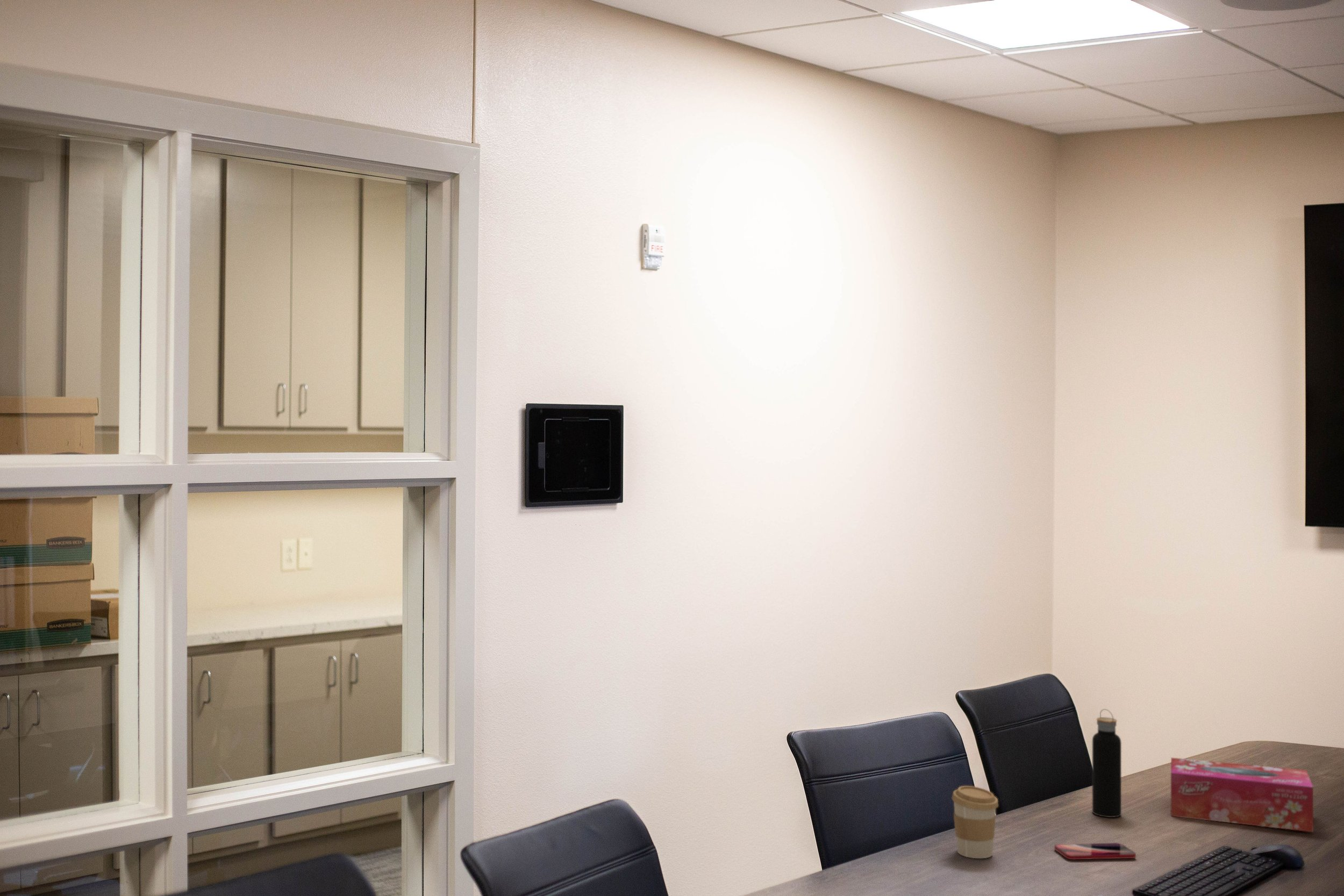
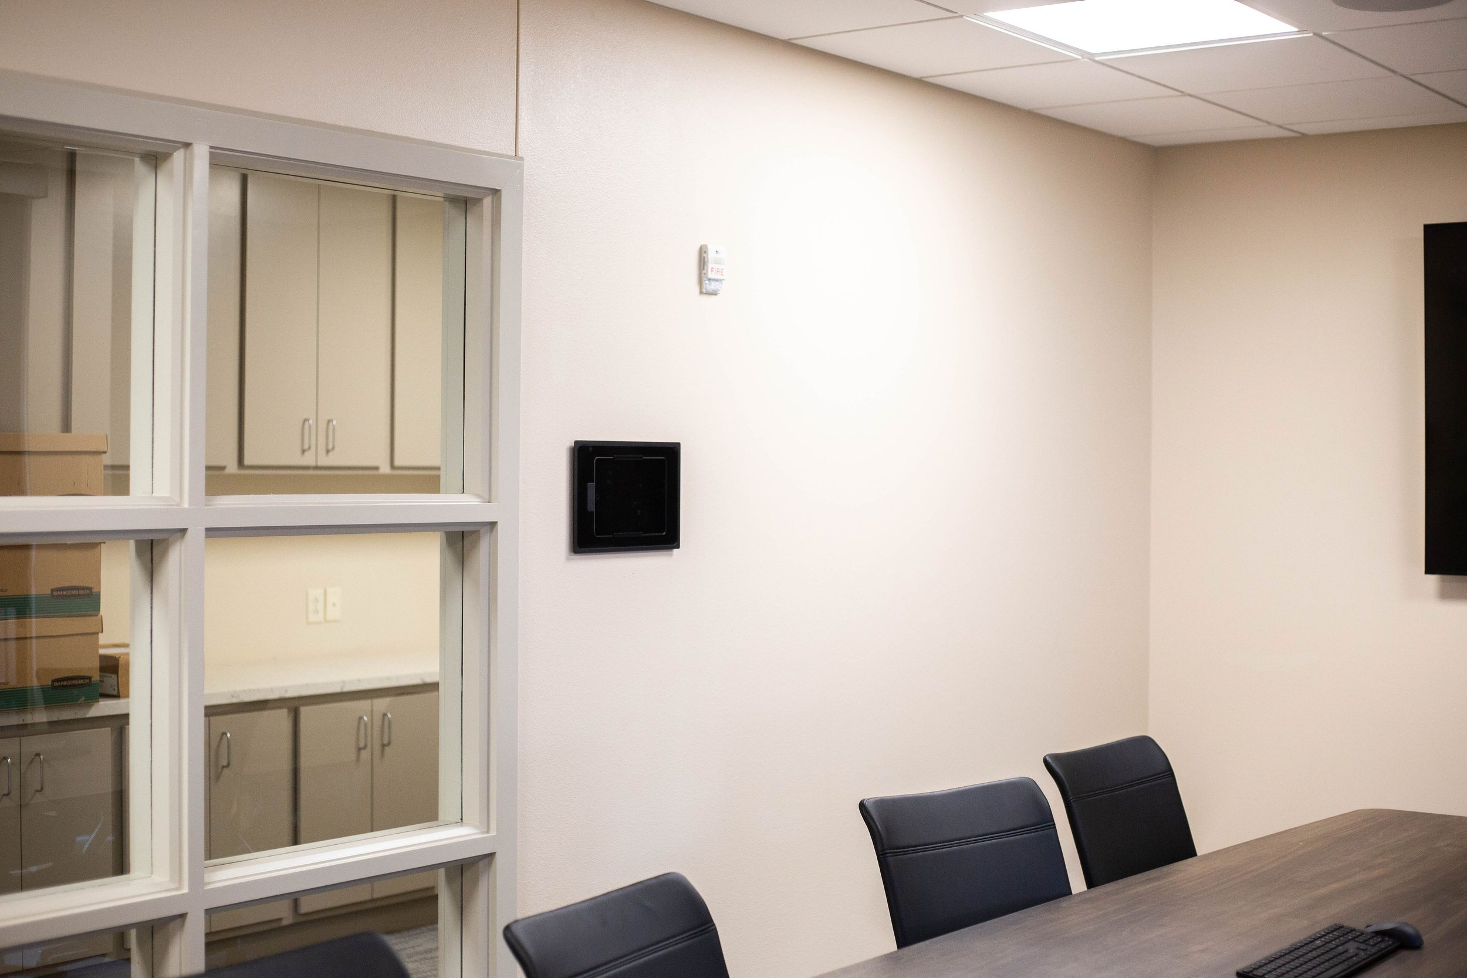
- tissue box (1239, 793)
- coffee cup (975, 821)
- smartphone (1095, 851)
- water bottle (1106, 761)
